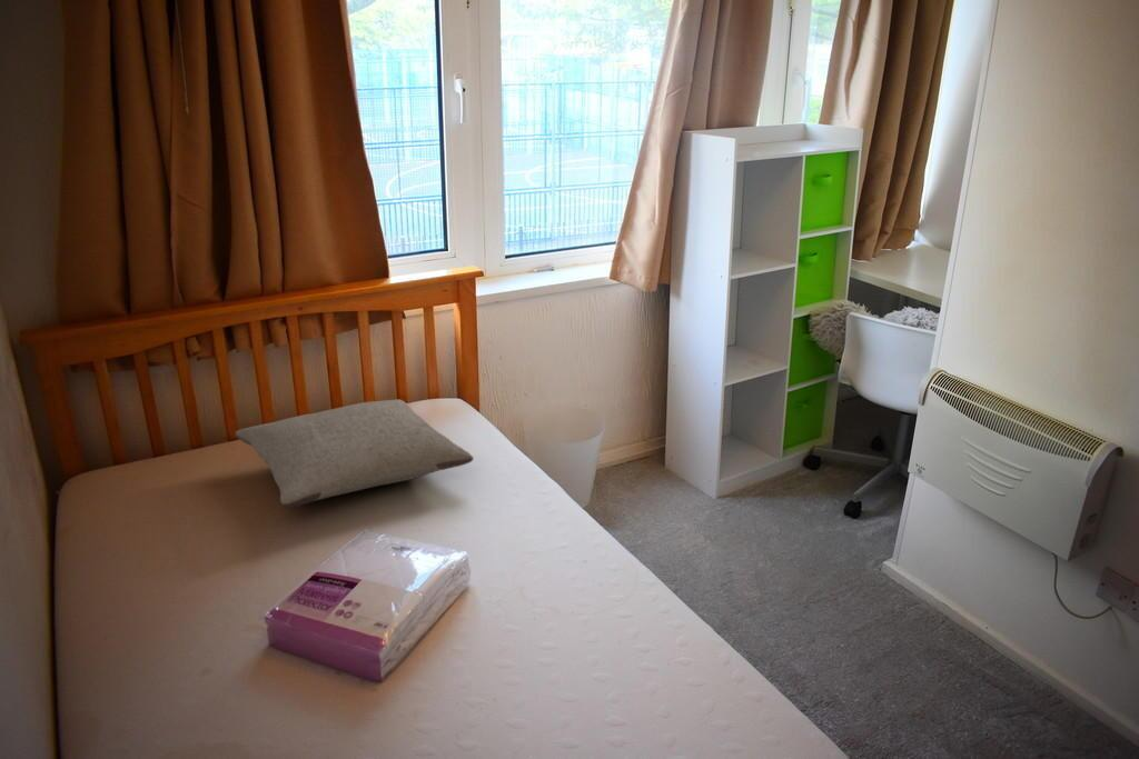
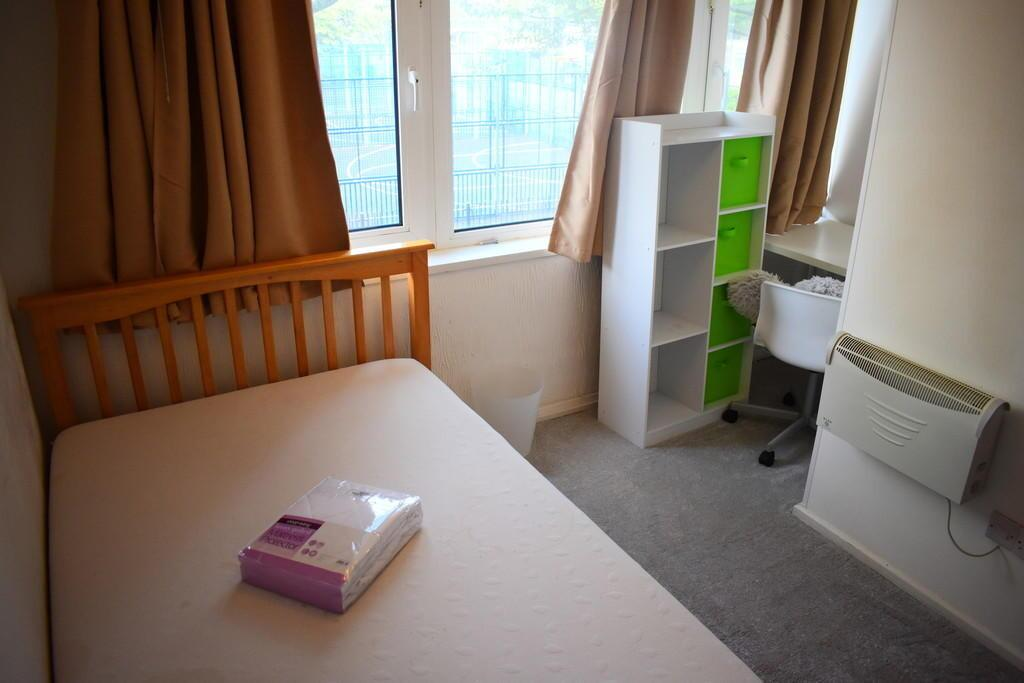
- pillow (350, 447)
